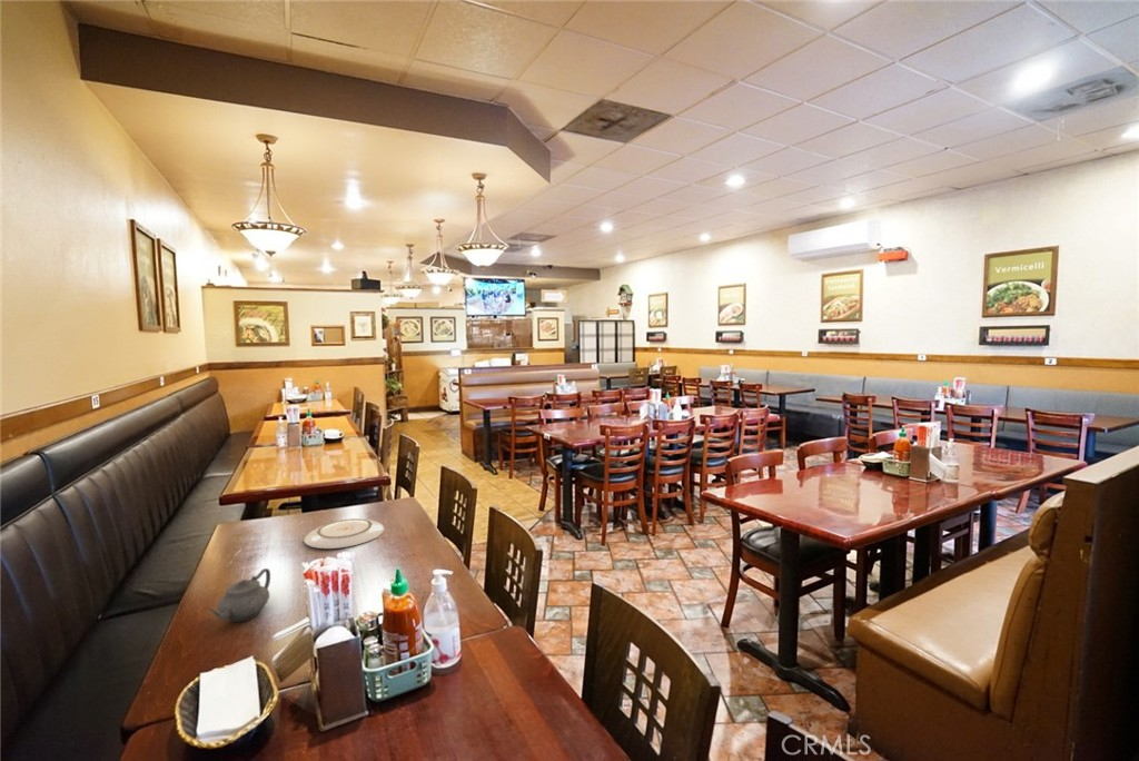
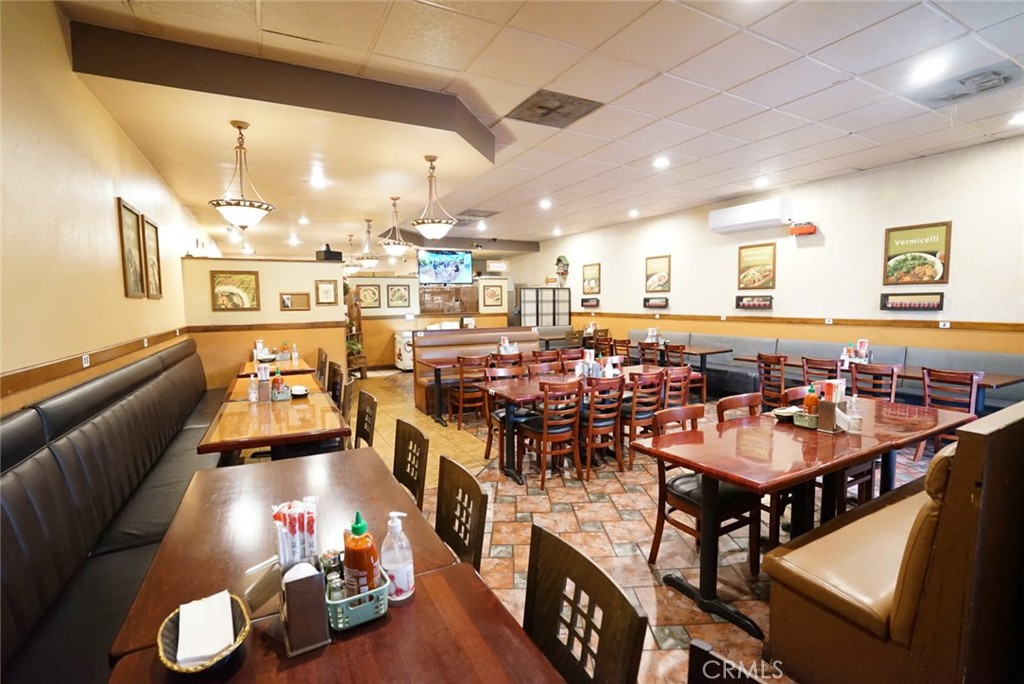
- plate (345, 530)
- teapot (241, 600)
